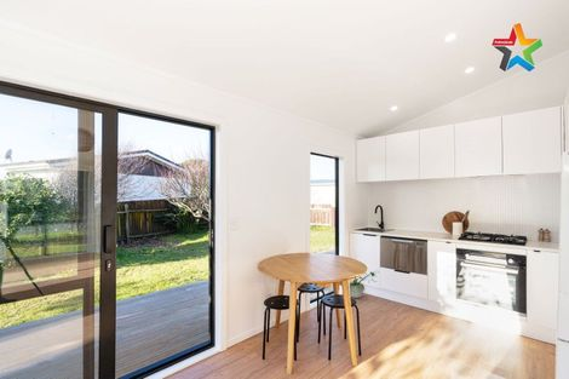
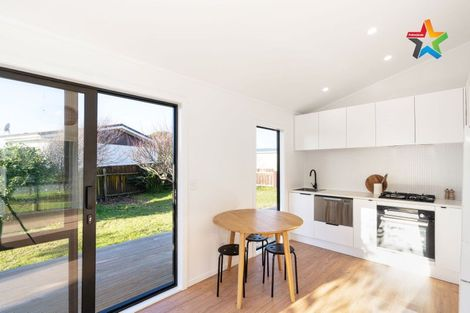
- potted plant (361, 277)
